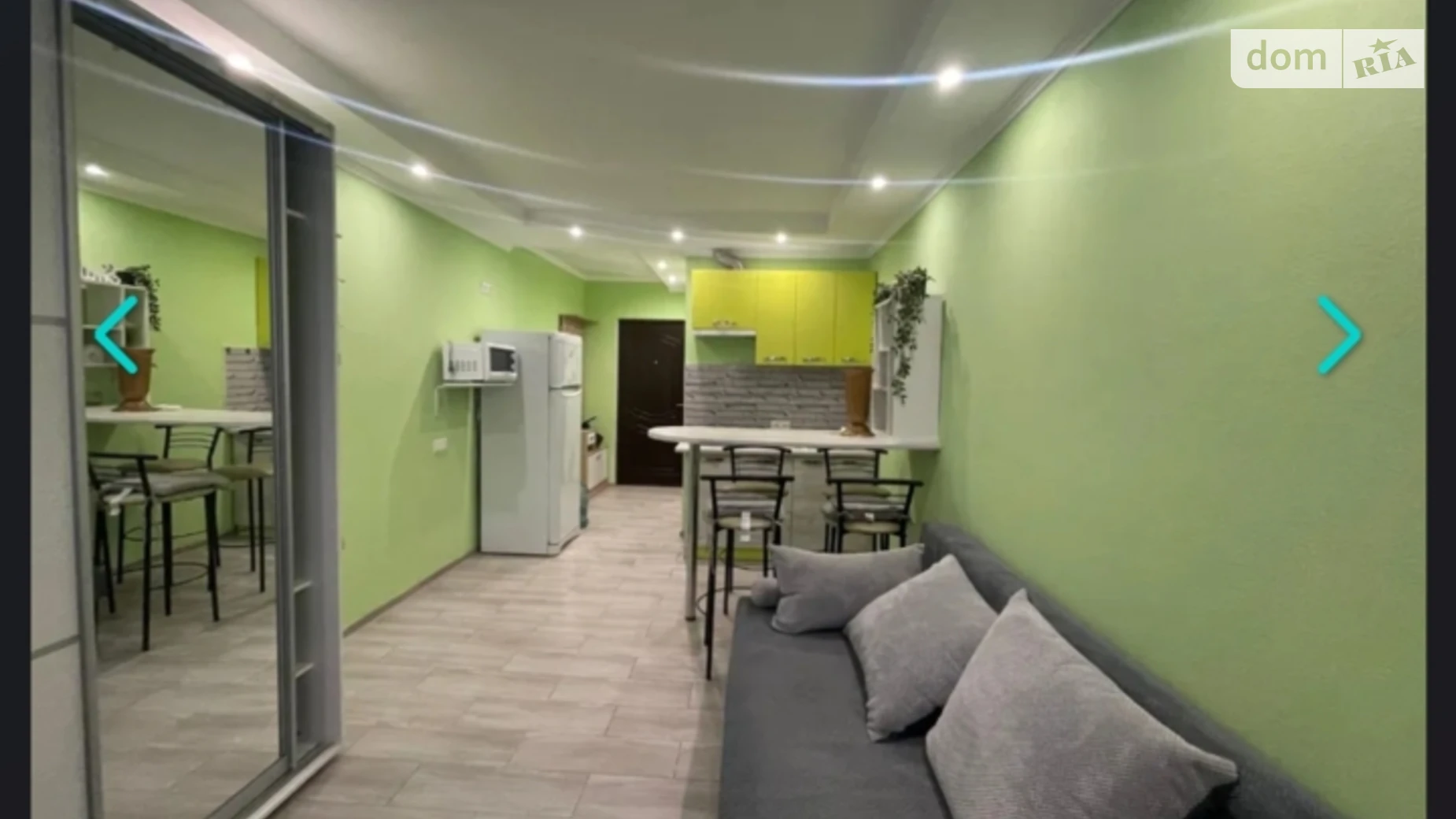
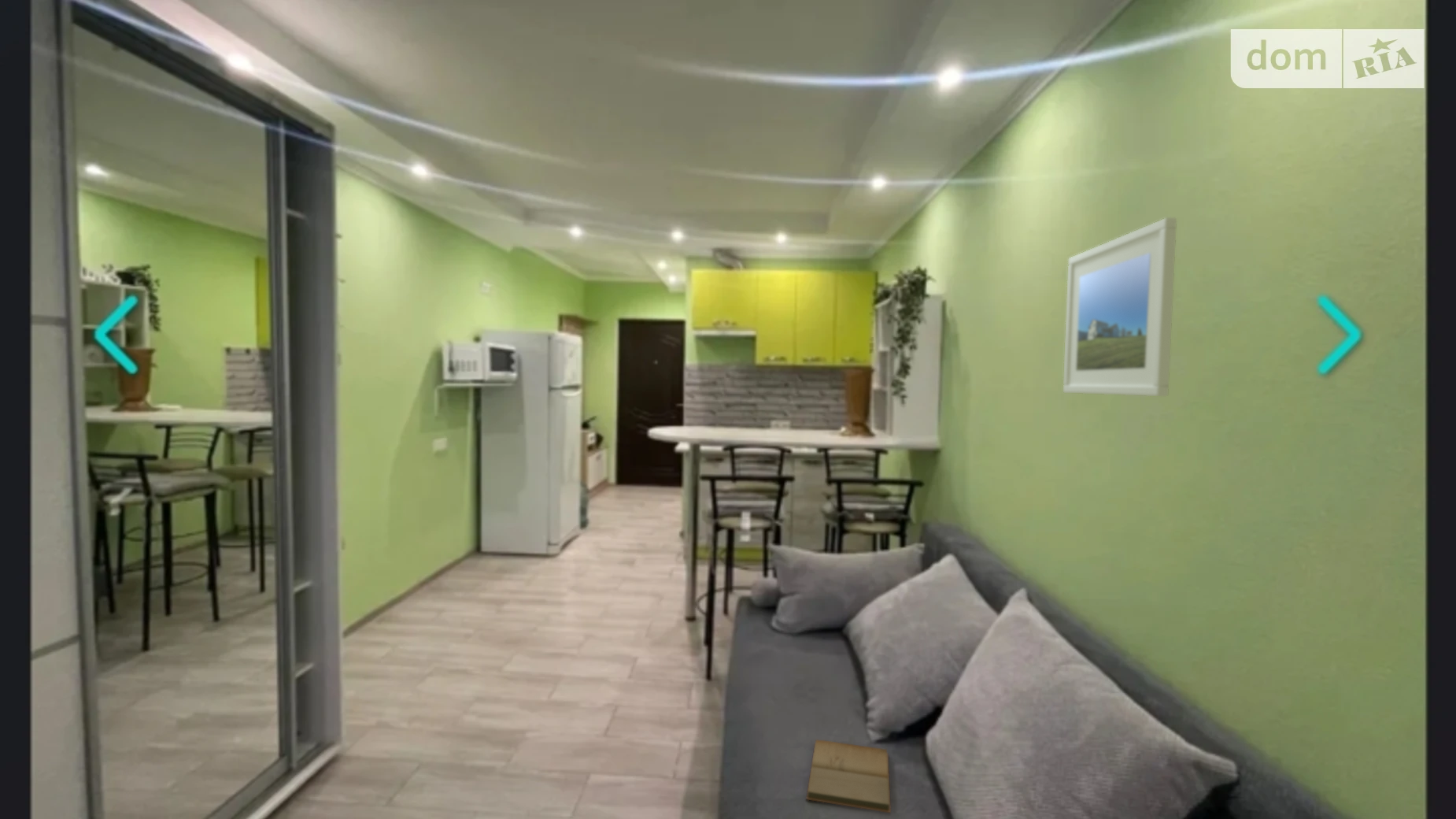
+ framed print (1111, 317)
+ book (849, 773)
